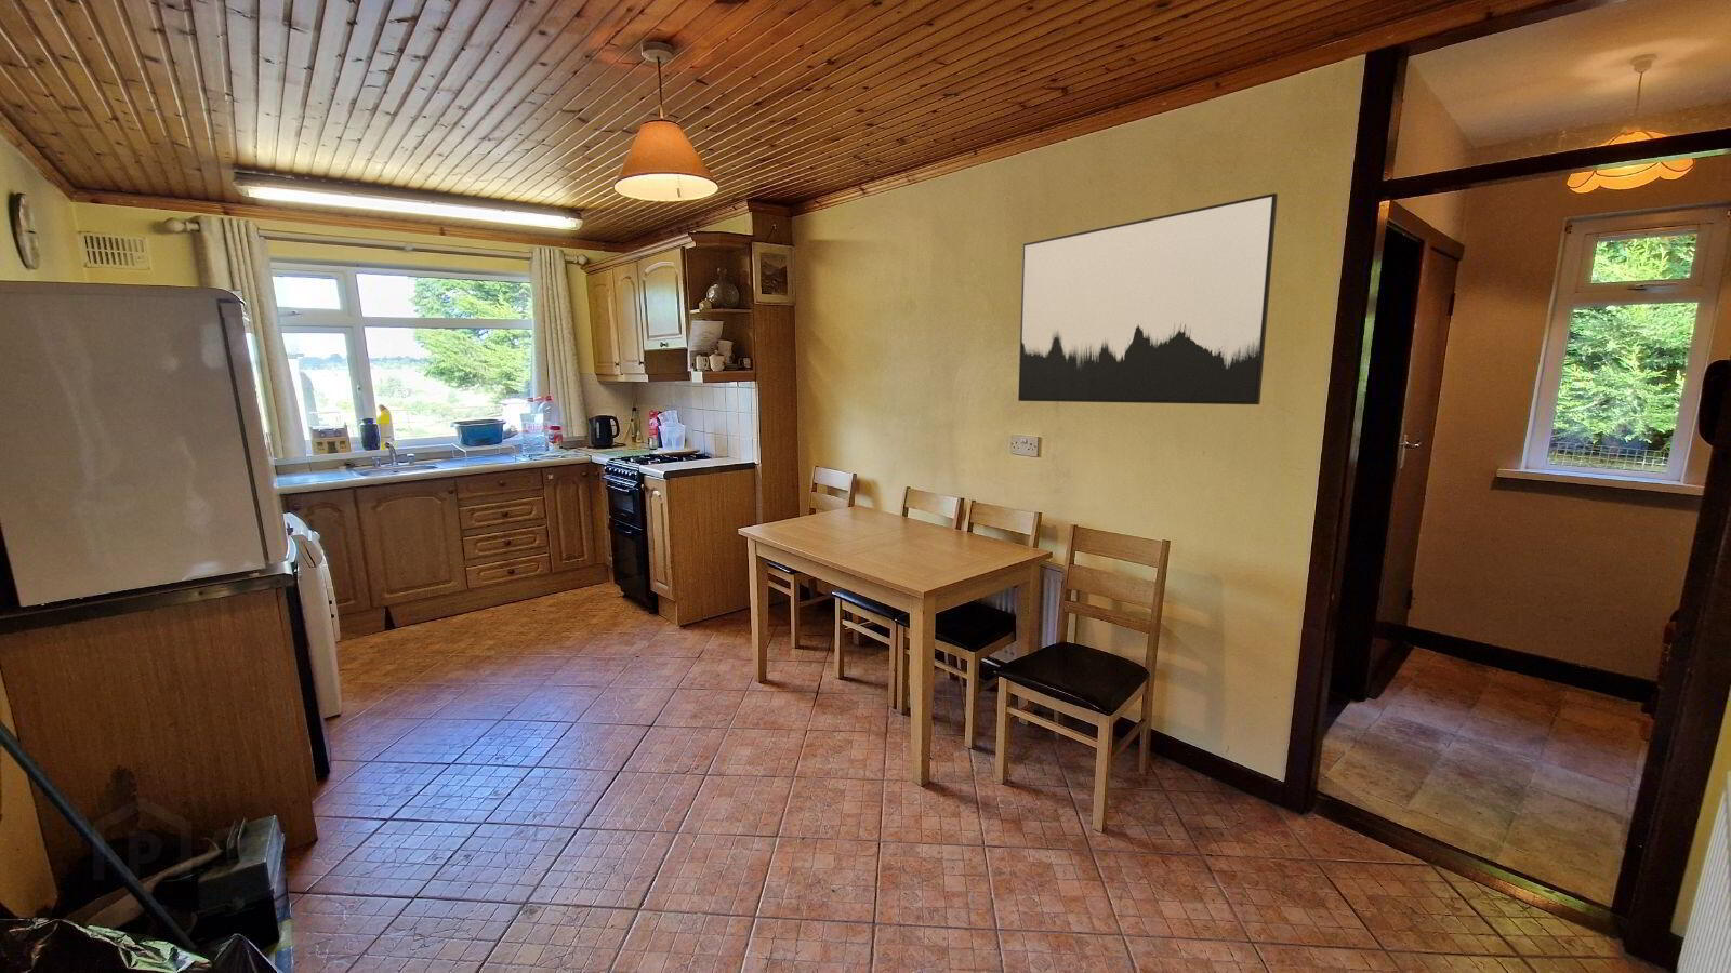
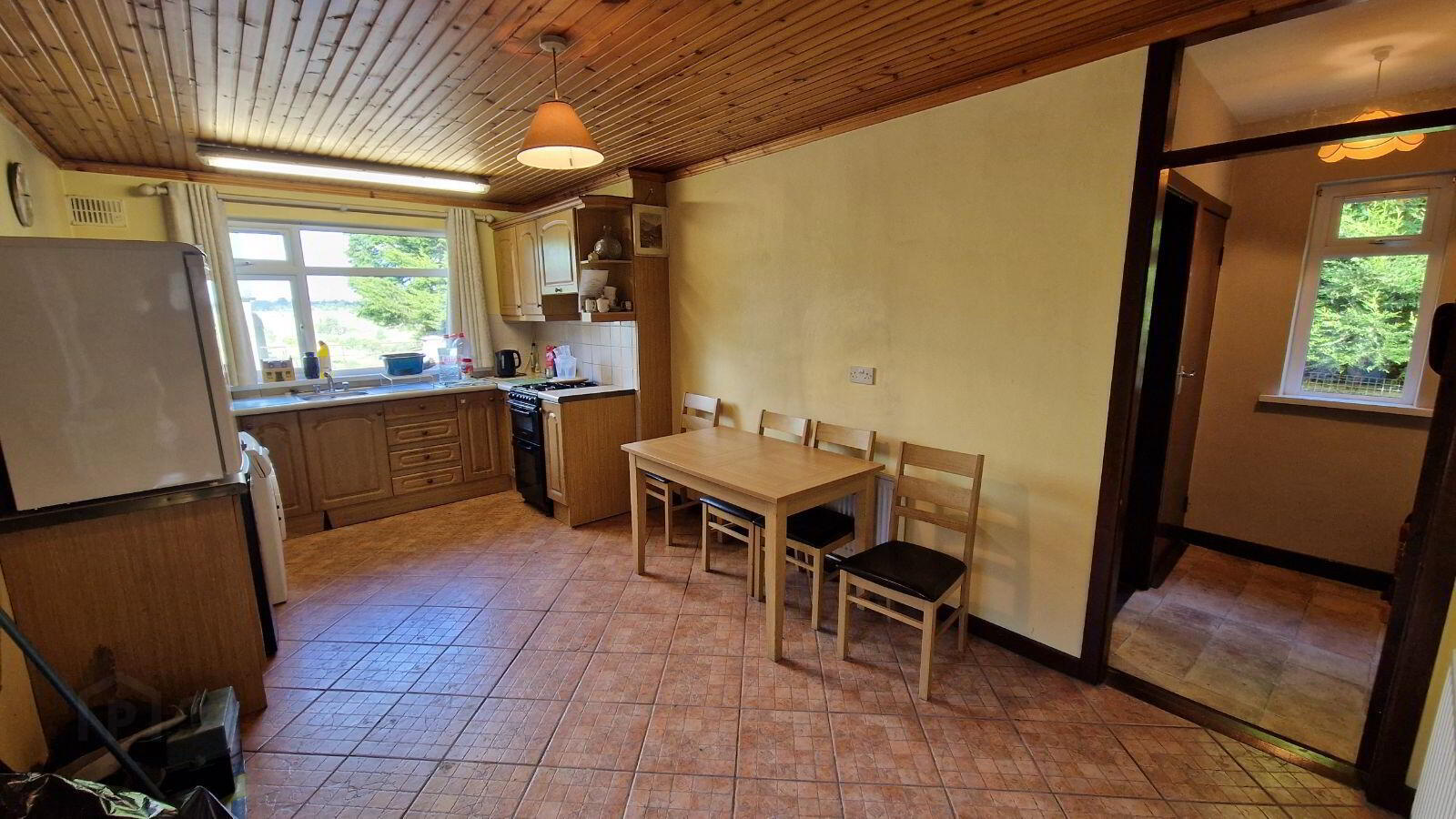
- wall art (1126, 314)
